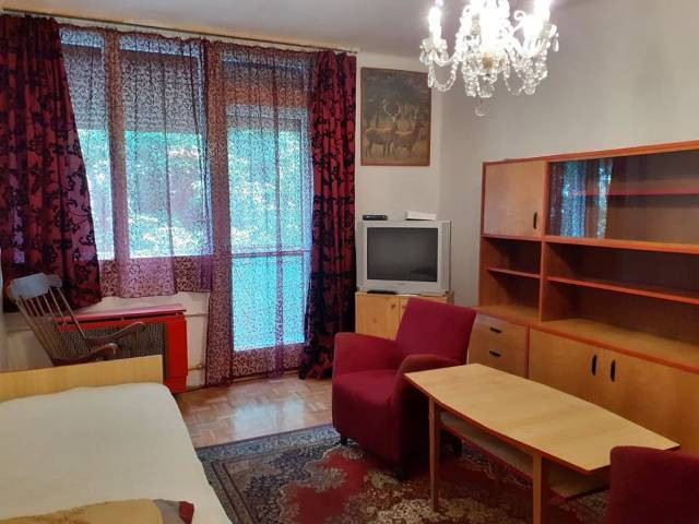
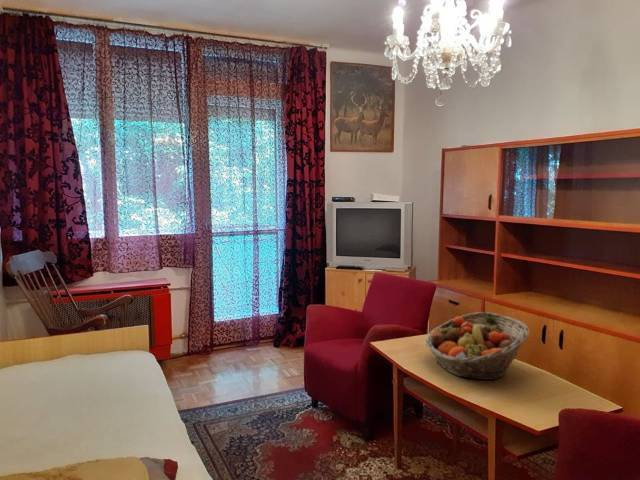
+ fruit basket (475, 343)
